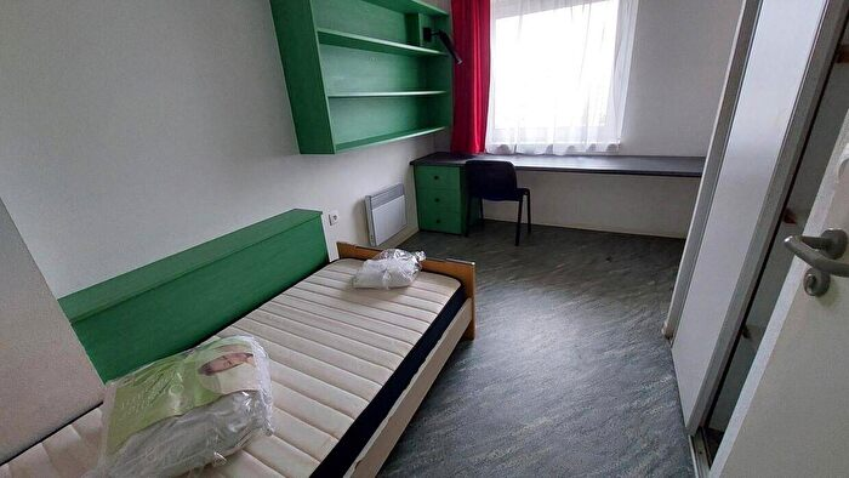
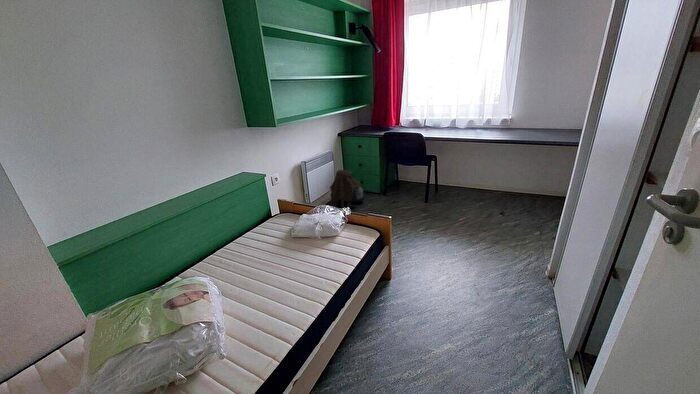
+ backpack (343, 187)
